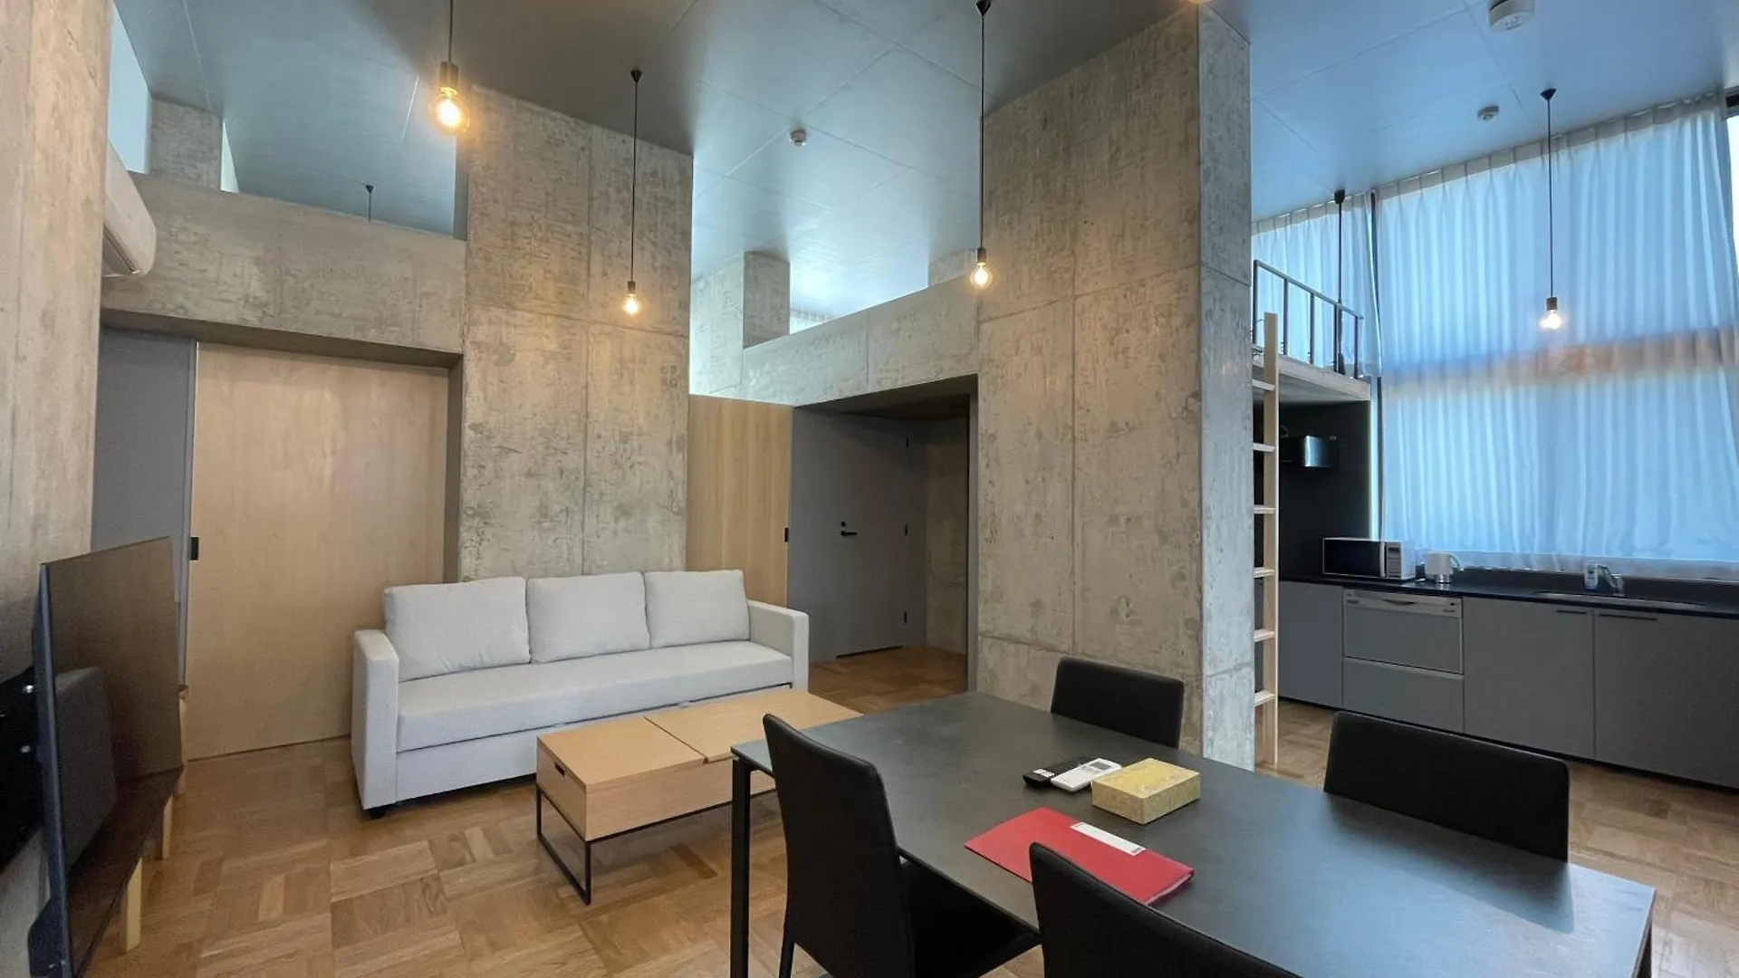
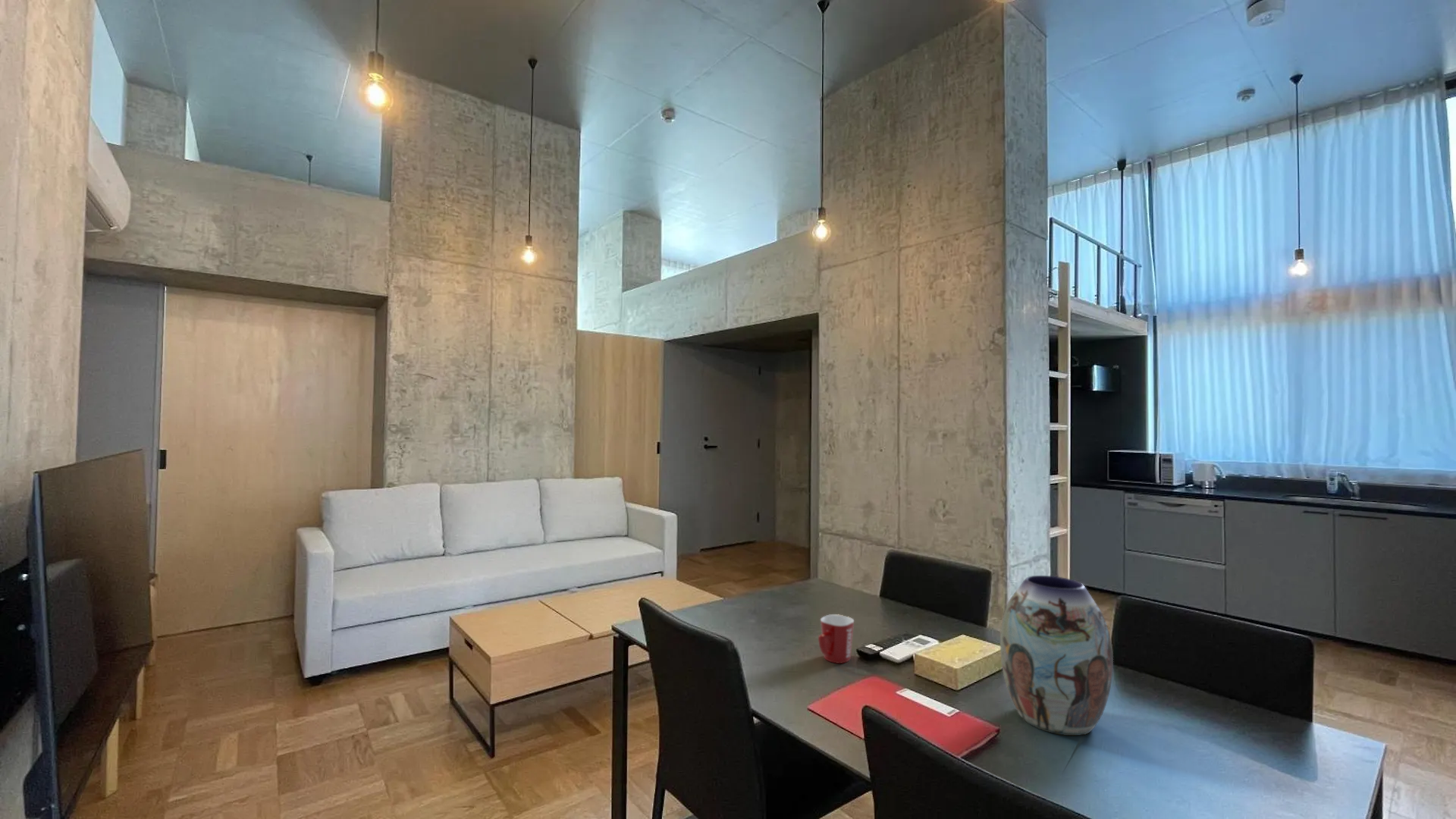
+ vase (1054, 650)
+ mug (833, 641)
